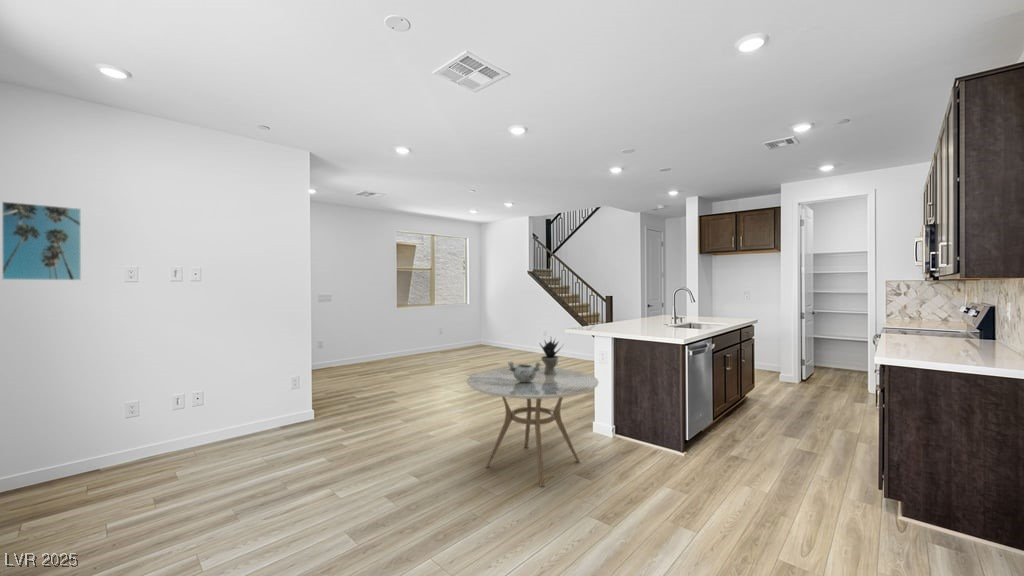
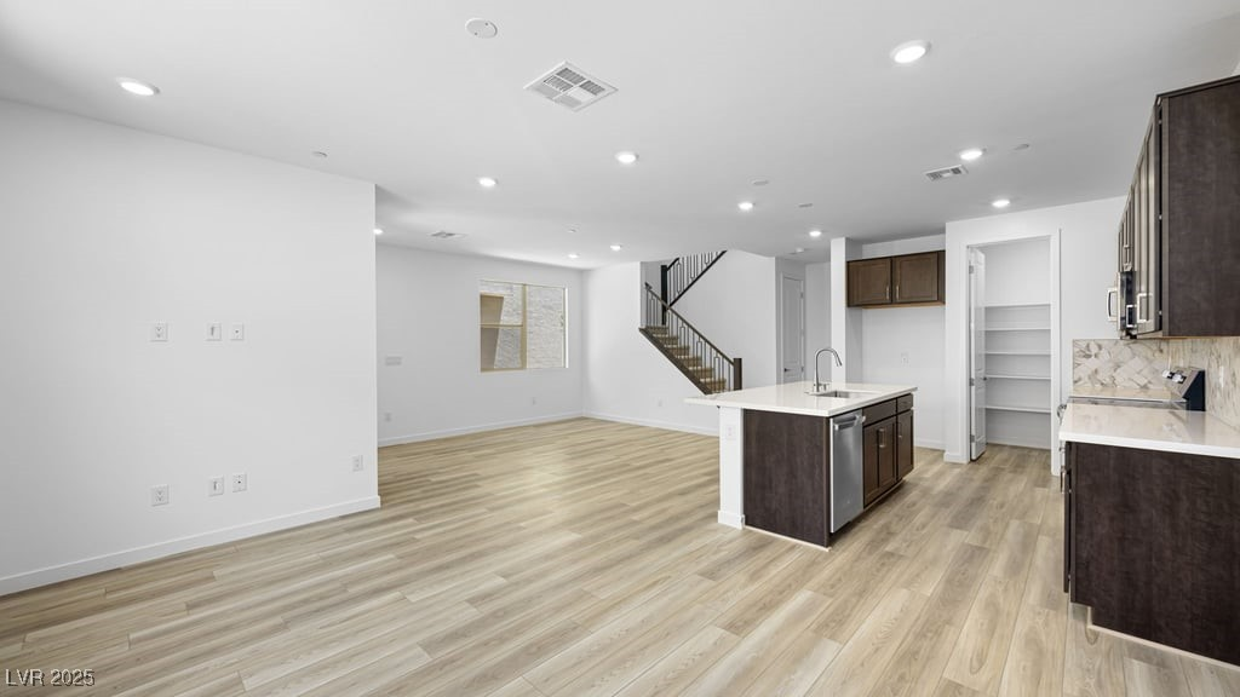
- decorative bowl (524, 371)
- dining table (532, 421)
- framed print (43, 242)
- potted plant (551, 355)
